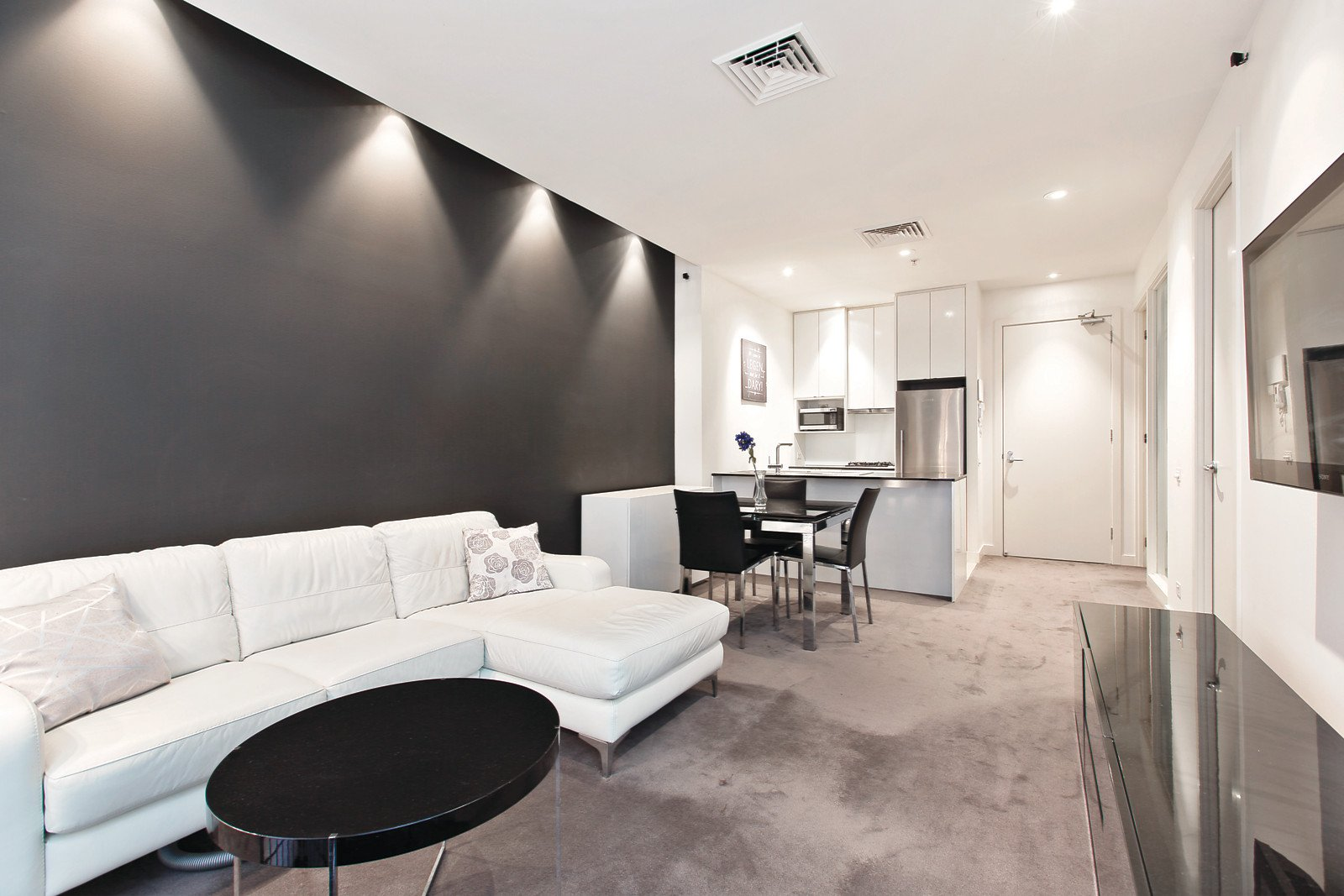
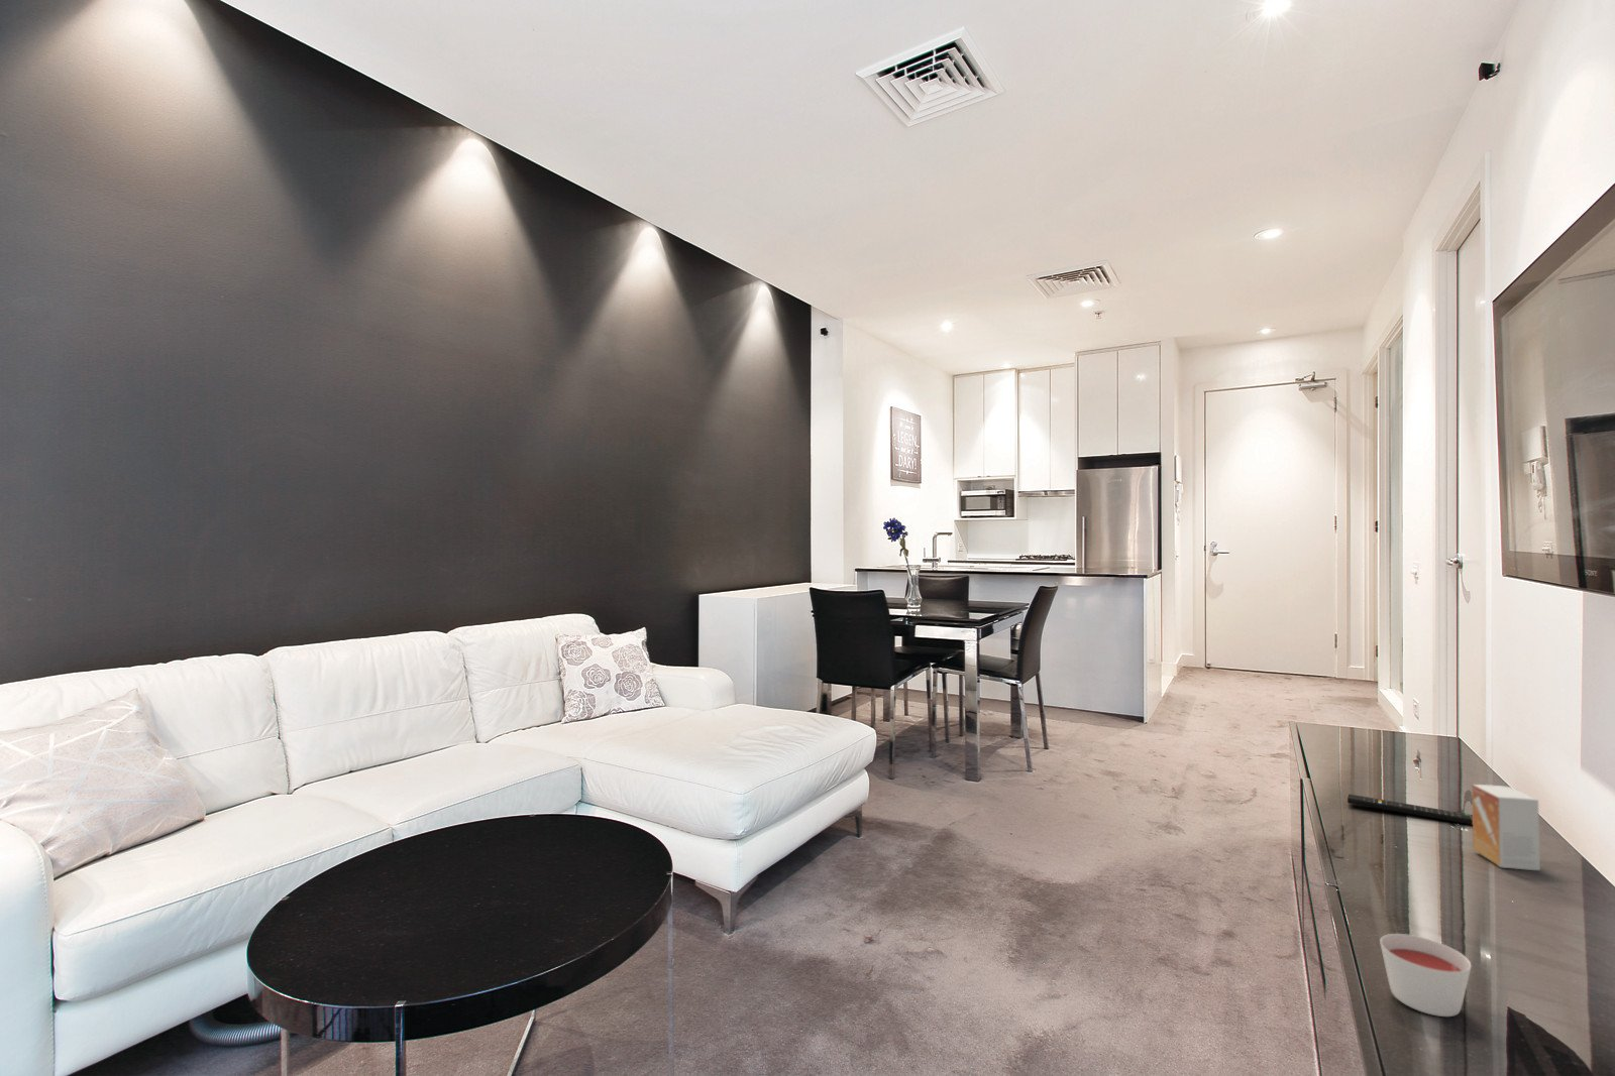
+ remote control (1414, 809)
+ candle (1424, 976)
+ small box (1504, 826)
